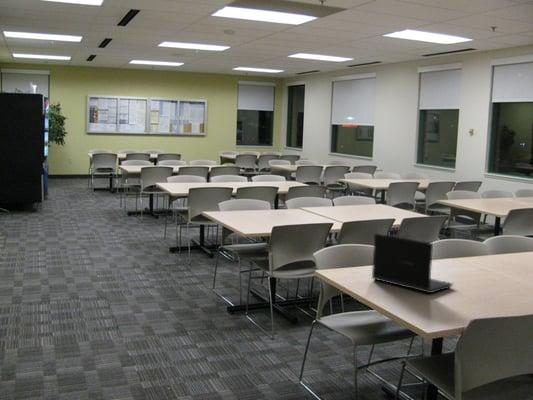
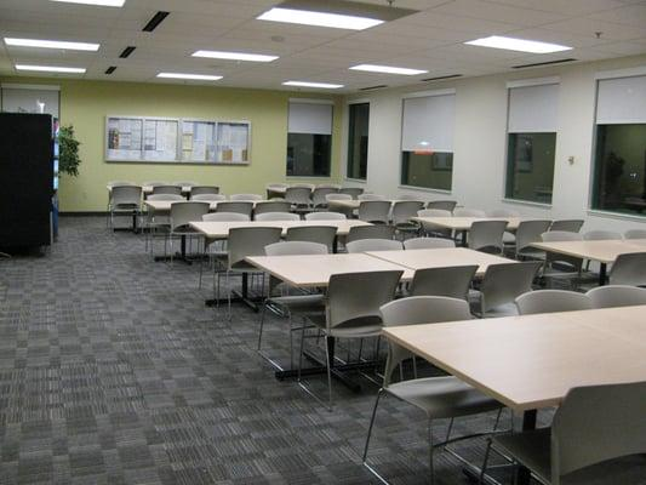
- laptop (413, 260)
